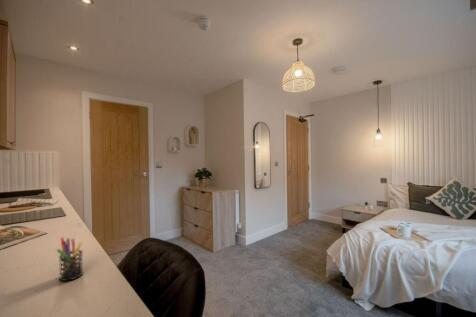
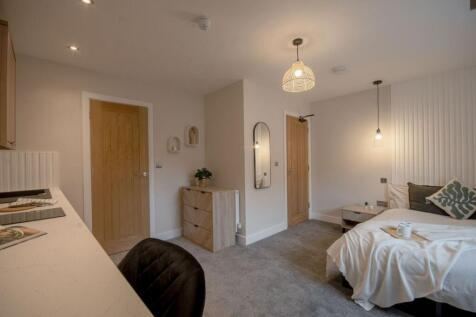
- pen holder (68, 257)
